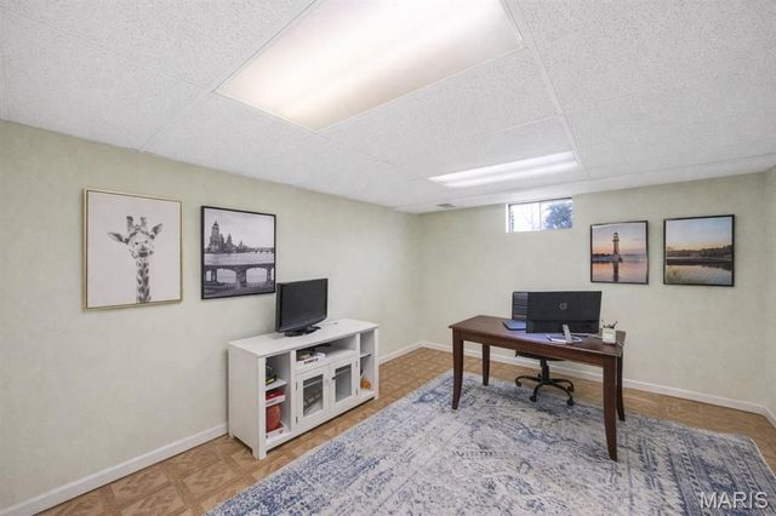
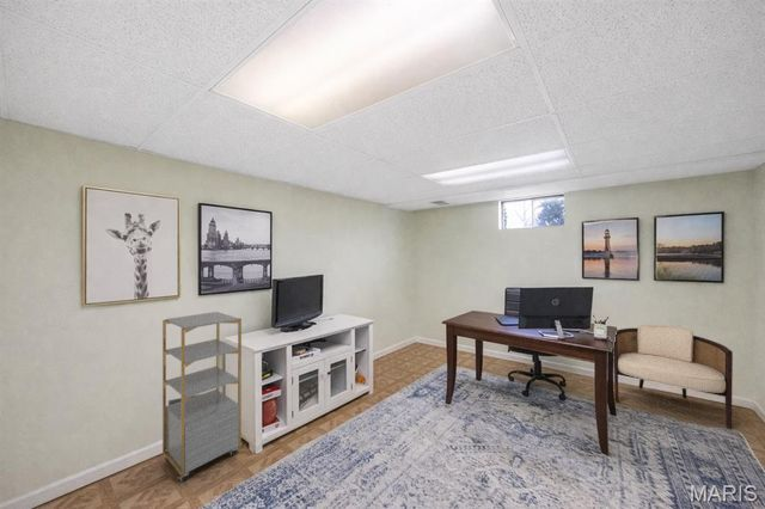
+ shelving unit (198, 386)
+ armchair (665, 366)
